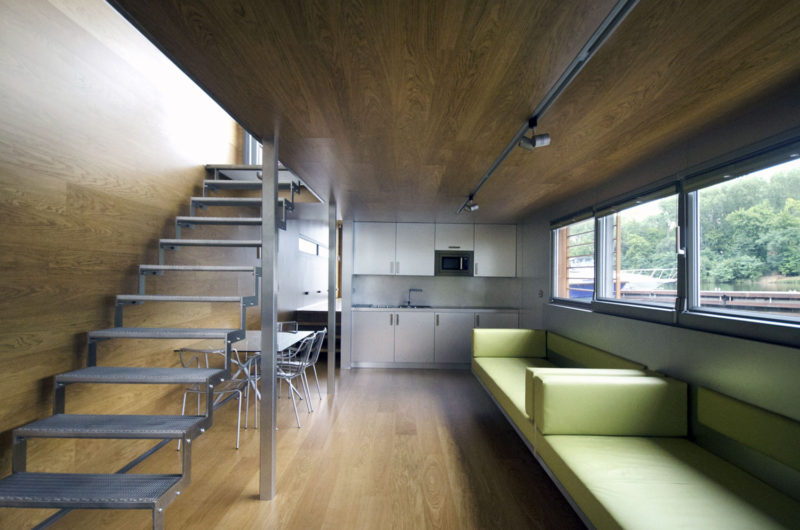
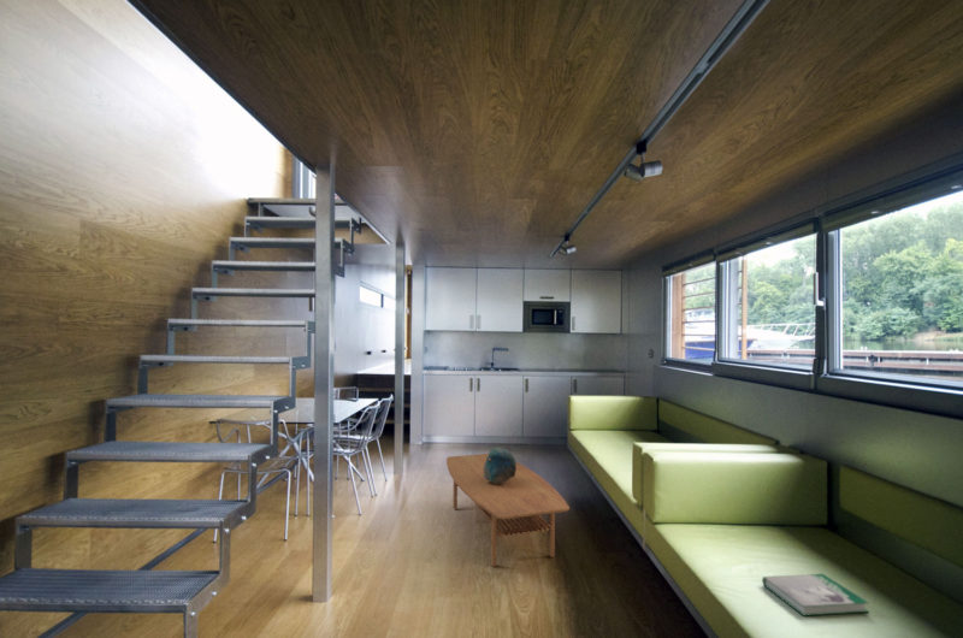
+ decorative bowl (498, 465)
+ coffee table (497, 503)
+ book (813, 592)
